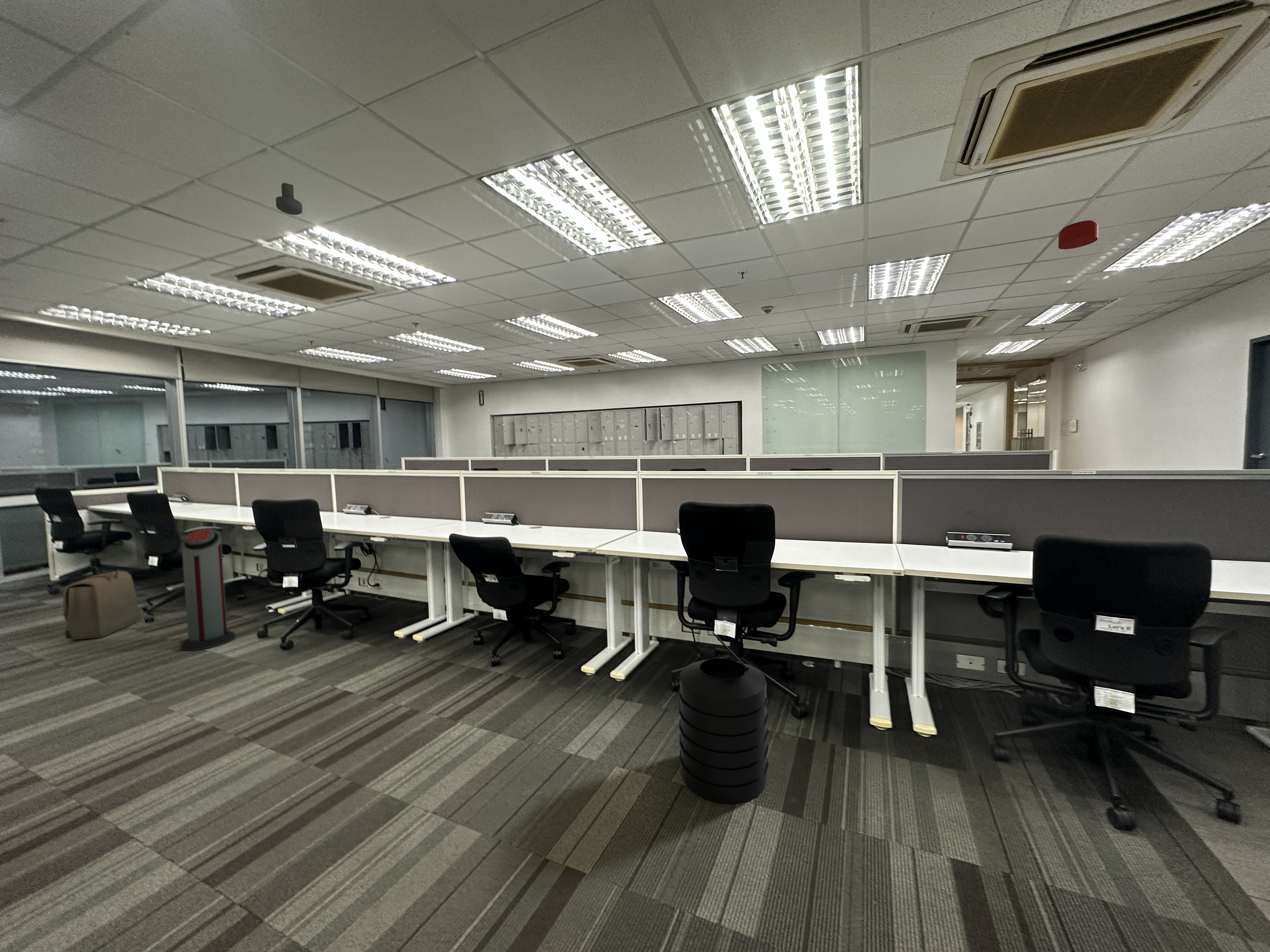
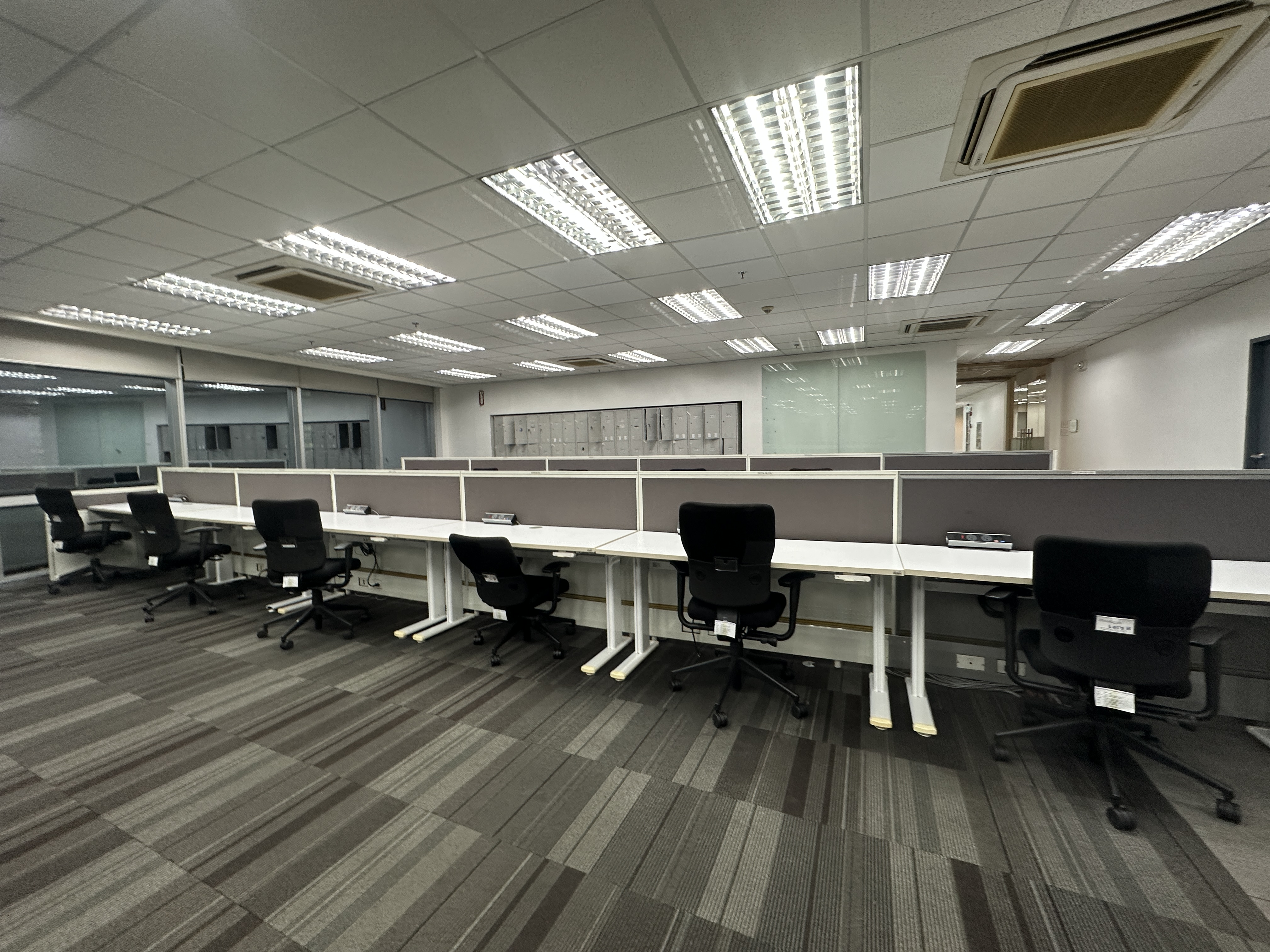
- security camera (289, 198)
- trash can (723, 704)
- air purifier (205, 586)
- smoke detector (1078, 234)
- backpack (100, 602)
